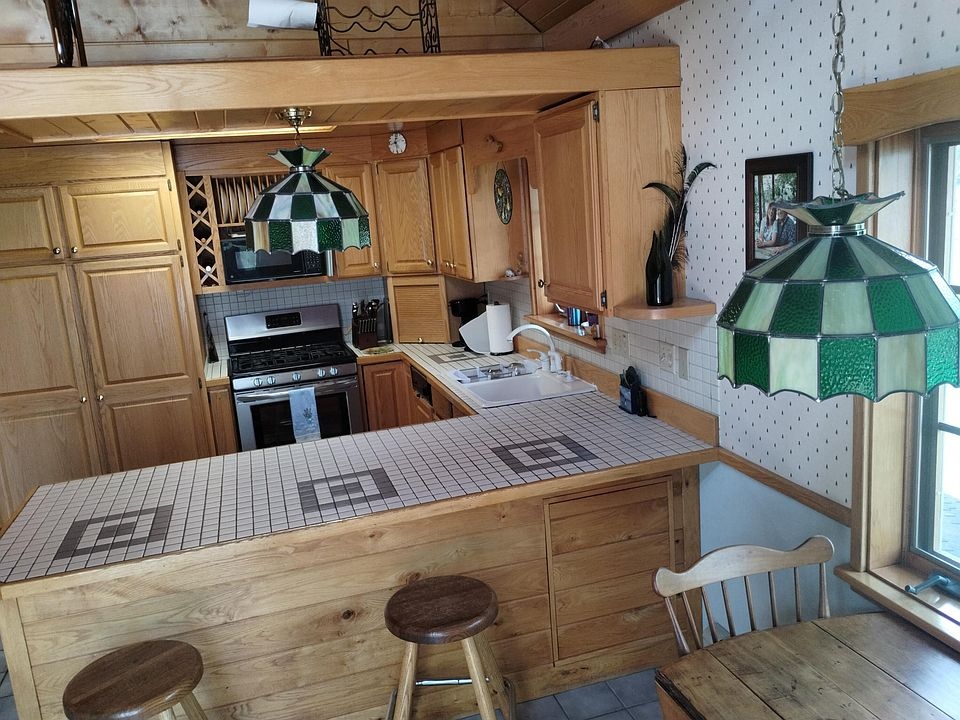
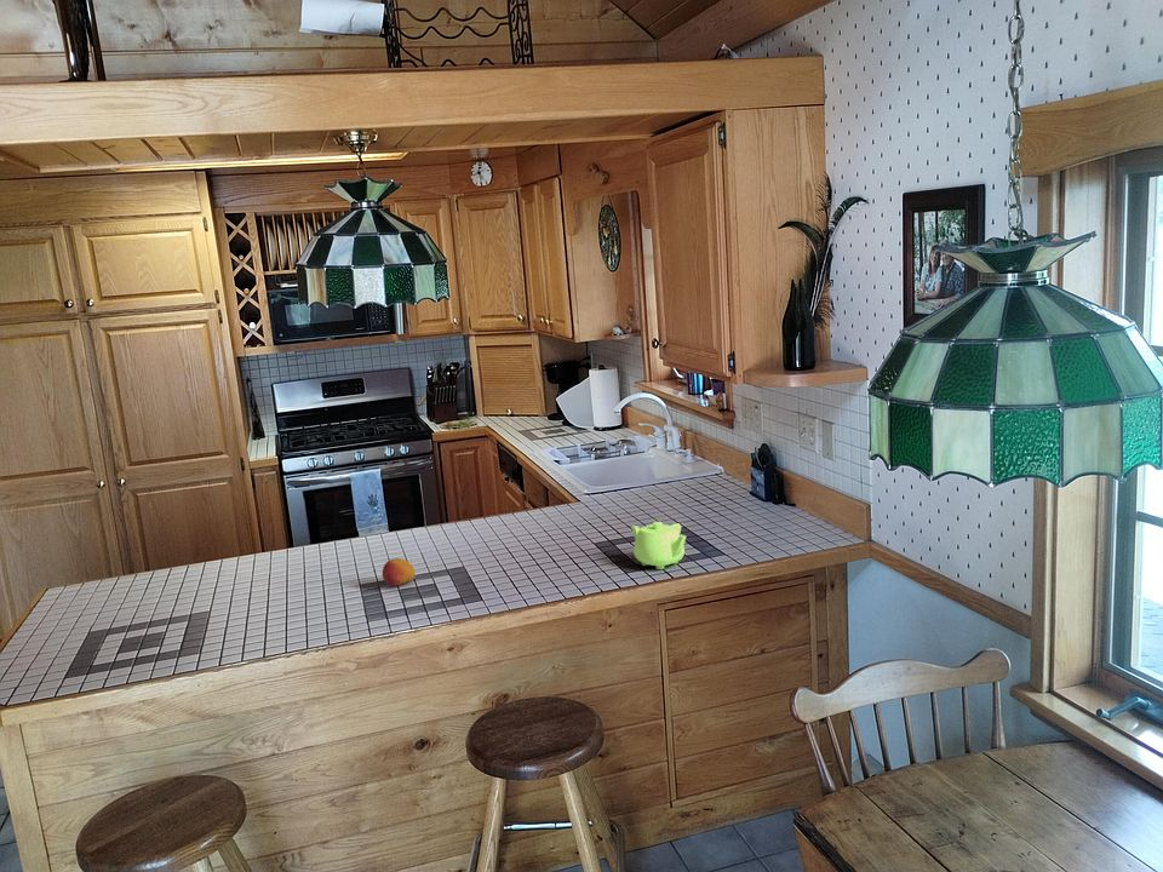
+ fruit (399, 572)
+ teapot (661, 541)
